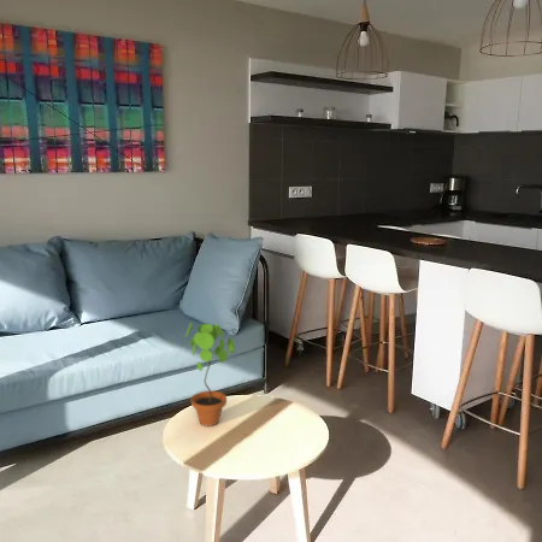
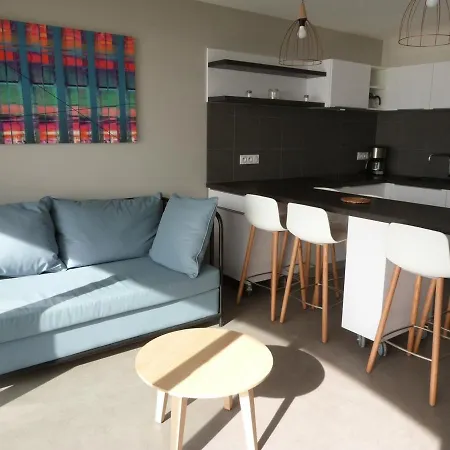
- potted plant (207, 371)
